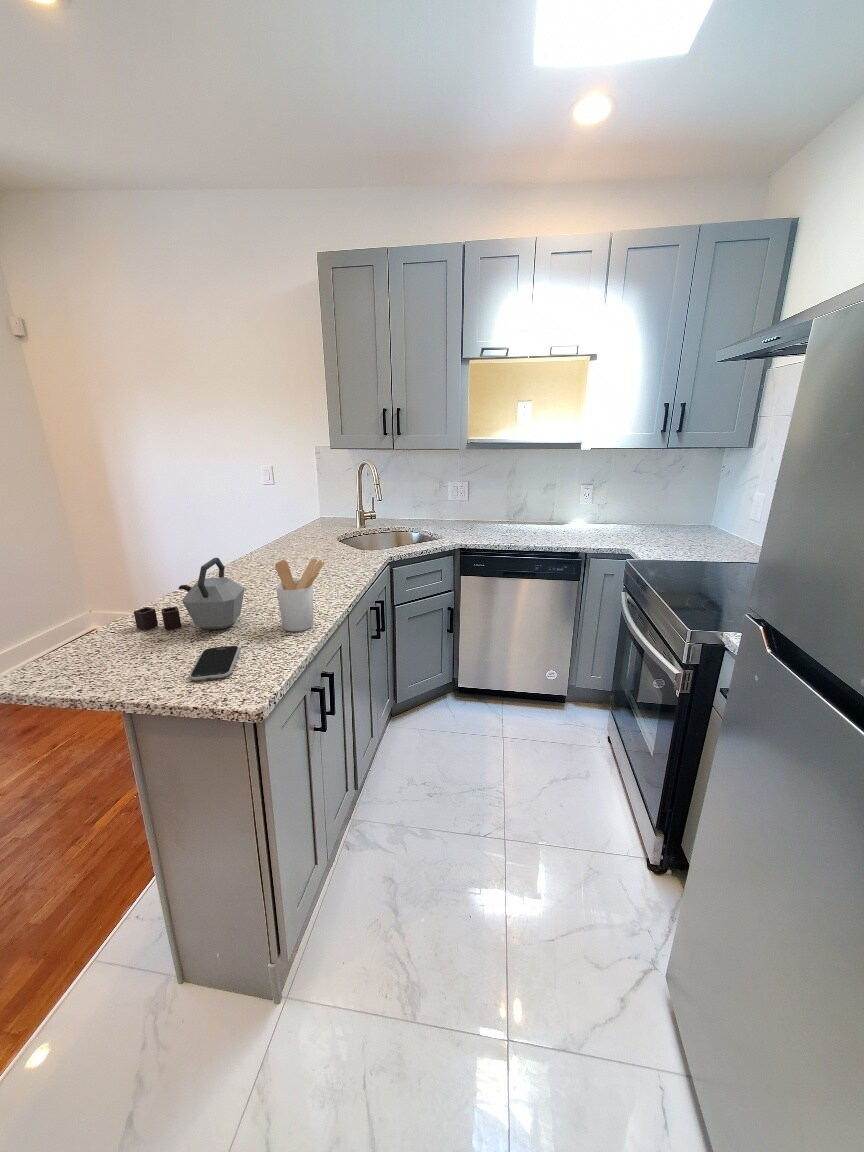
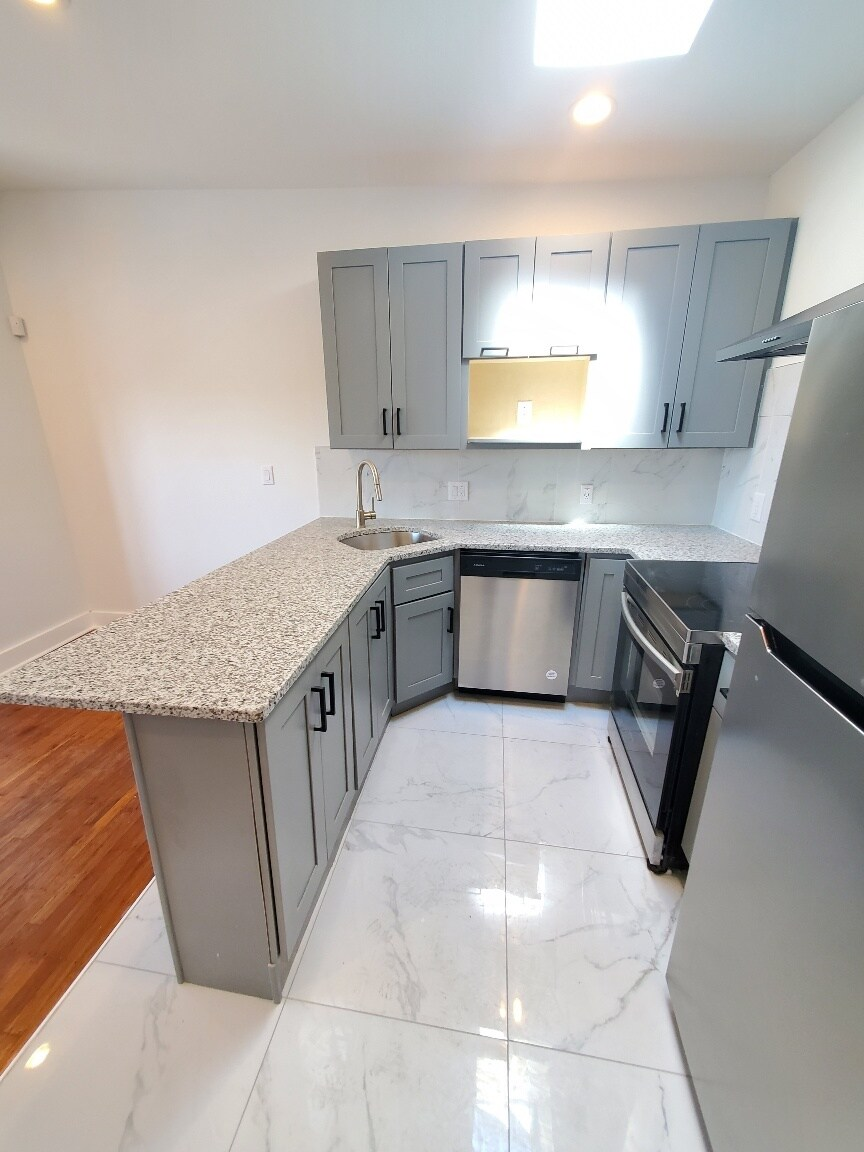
- kettle (186, 594)
- smartphone (216, 662)
- utensil holder (303, 592)
